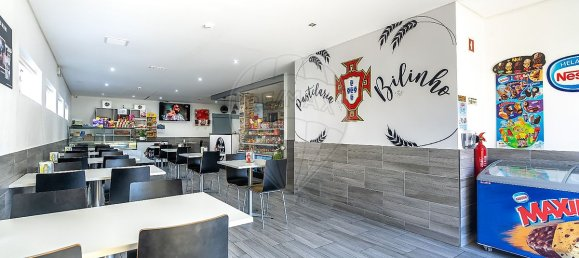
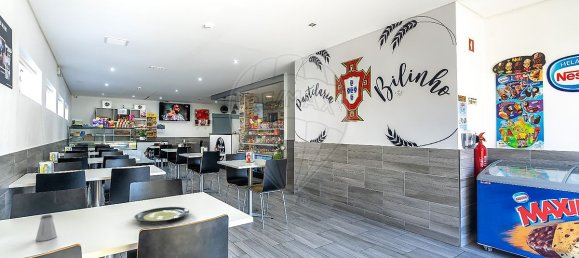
+ saltshaker (46, 226)
+ plate (162, 215)
